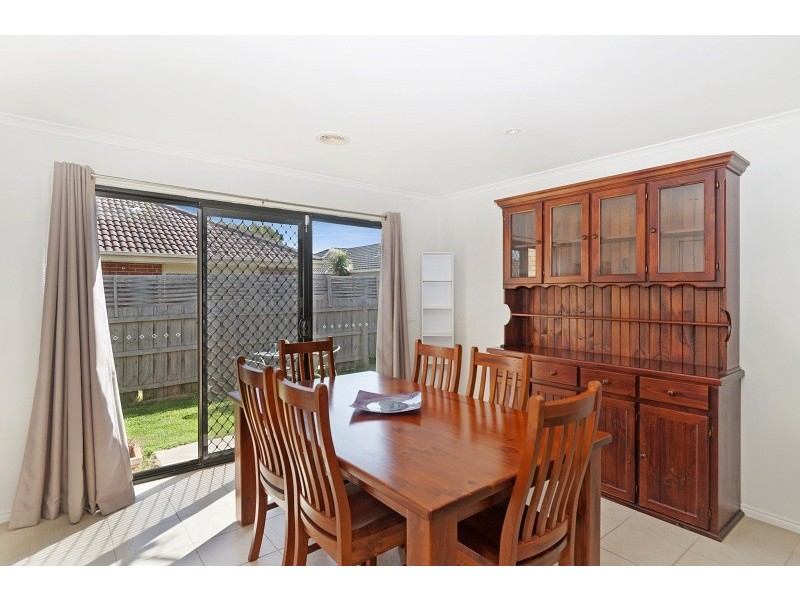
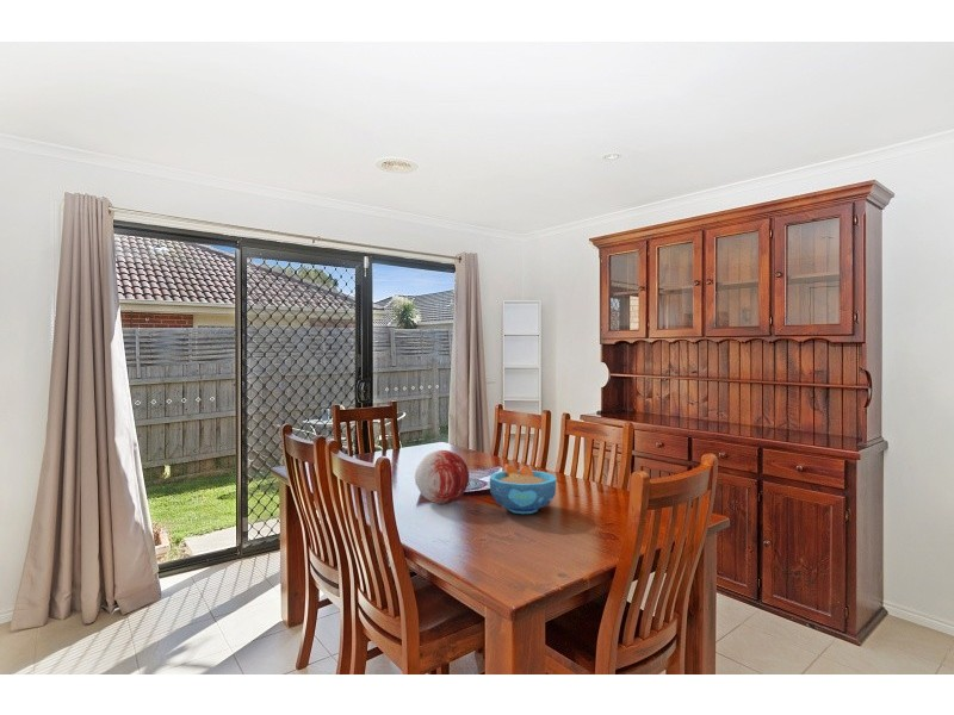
+ bowl (522, 489)
+ decorative orb (441, 475)
